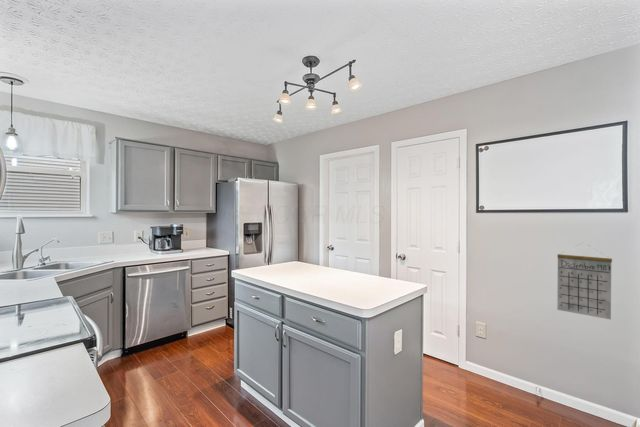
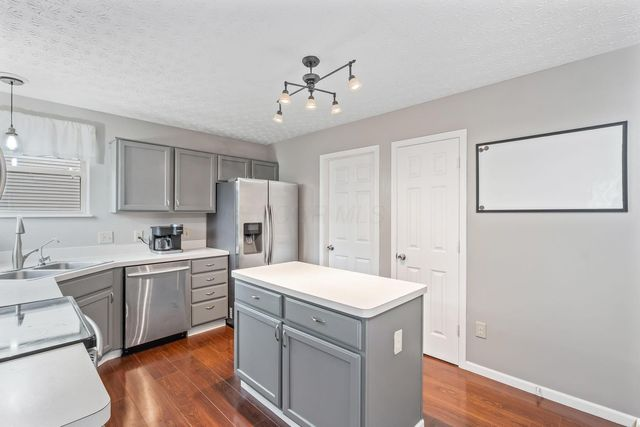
- calendar (583, 278)
